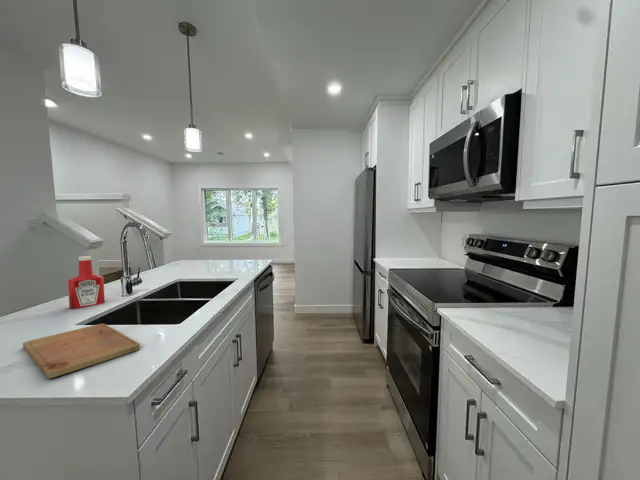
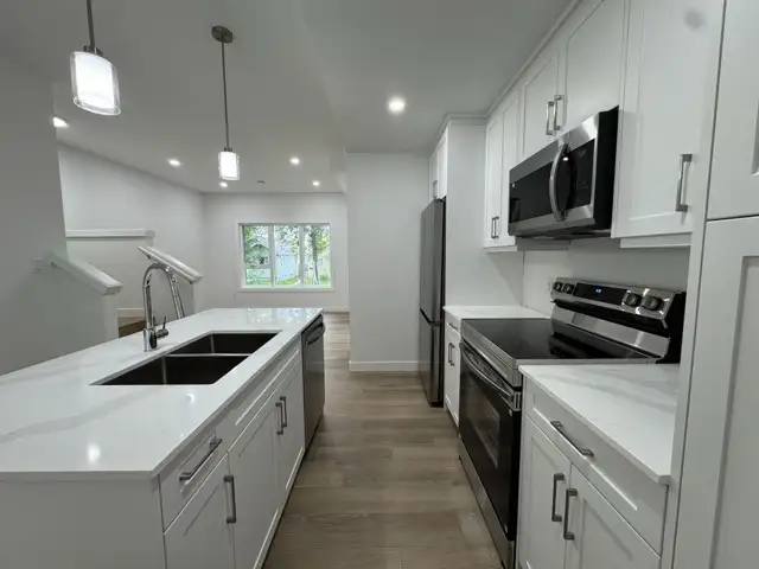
- cutting board (81, 345)
- soap bottle (86, 281)
